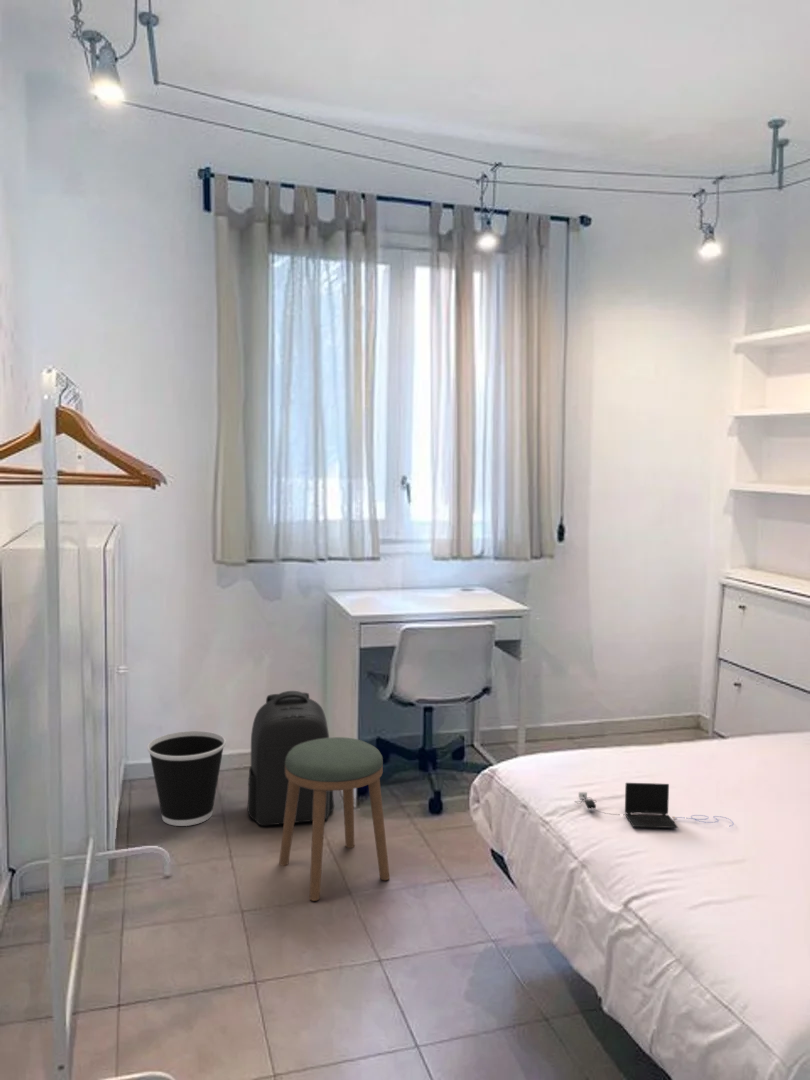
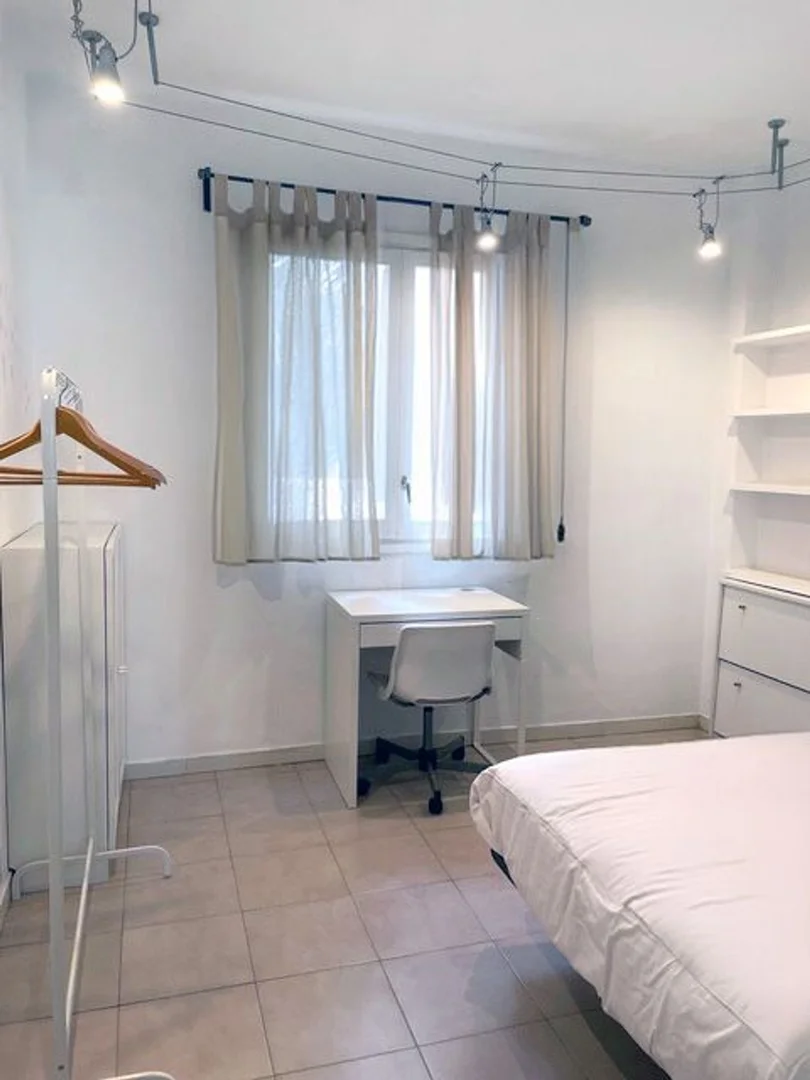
- laptop (652, 797)
- wastebasket (187, 779)
- stool (324, 809)
- backpack (290, 749)
